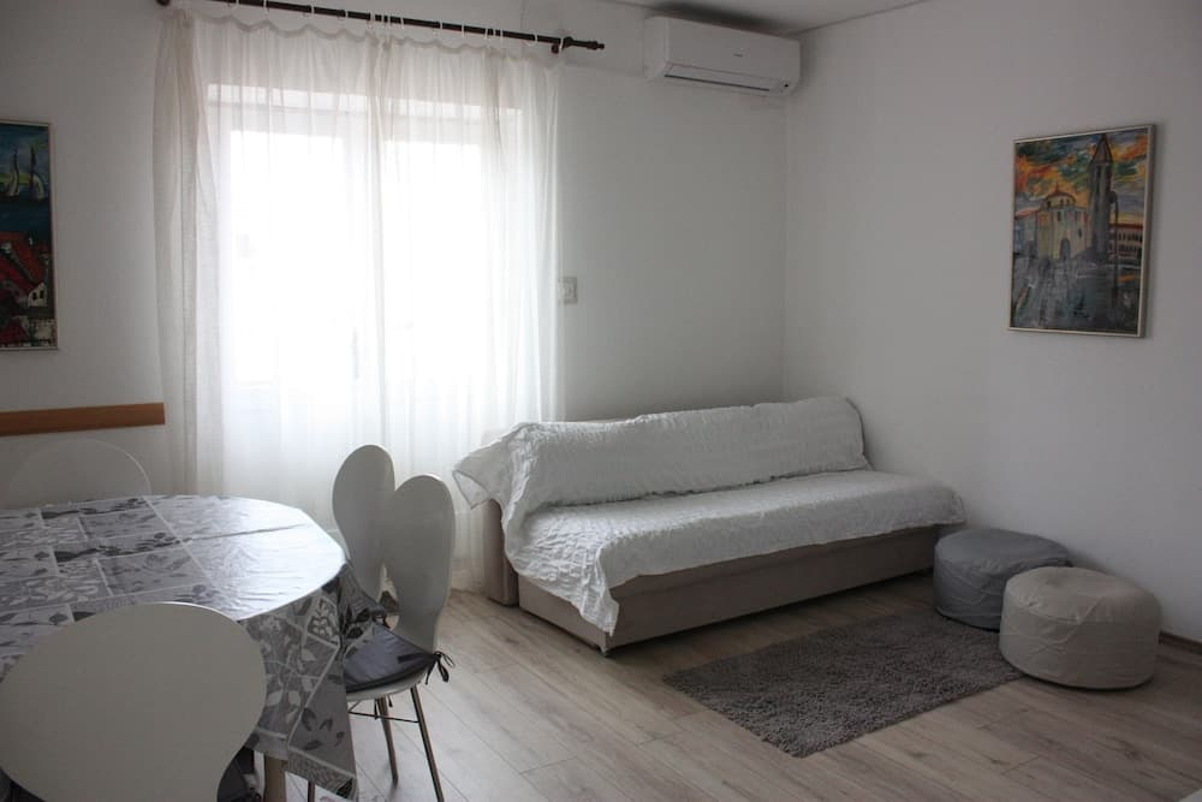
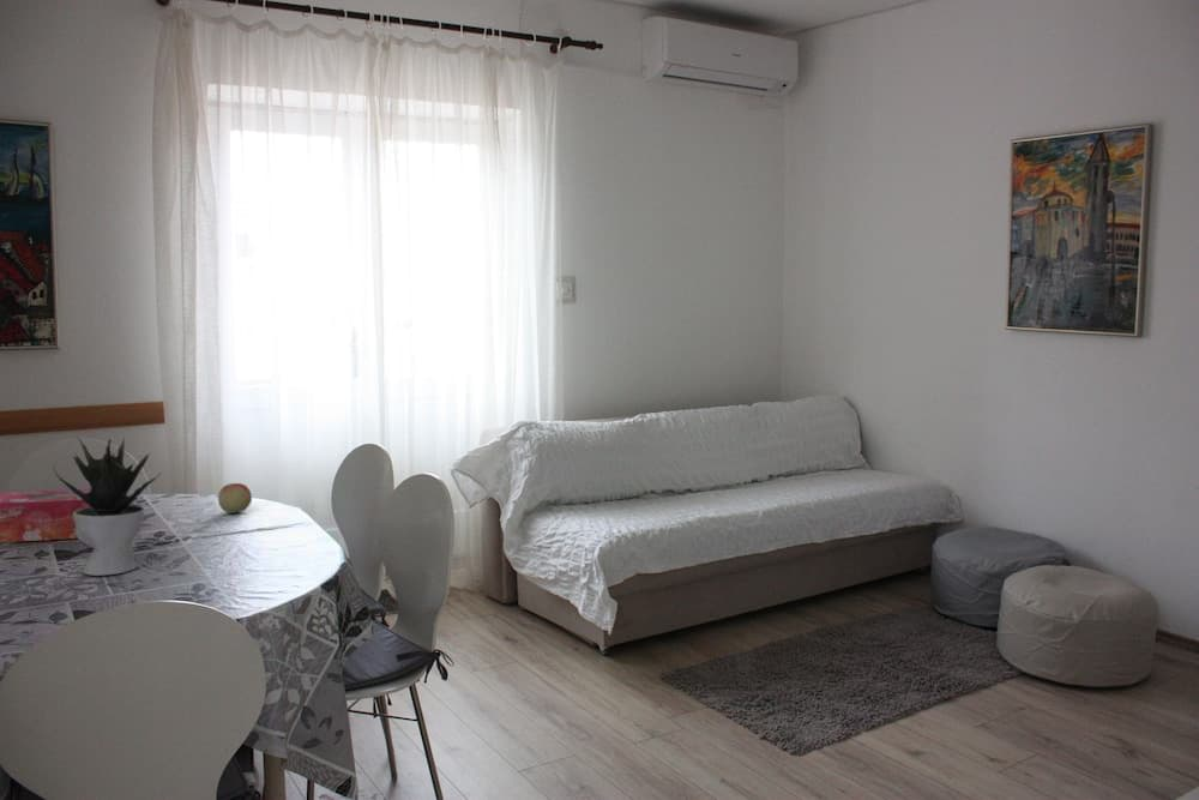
+ fruit (235, 498)
+ potted plant (103, 503)
+ tissue box (59, 513)
